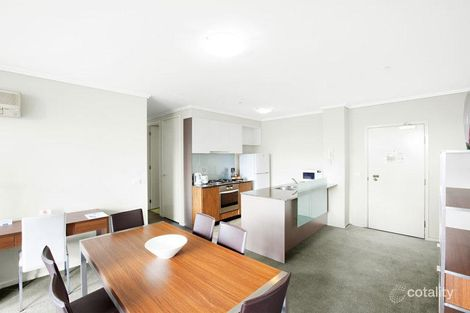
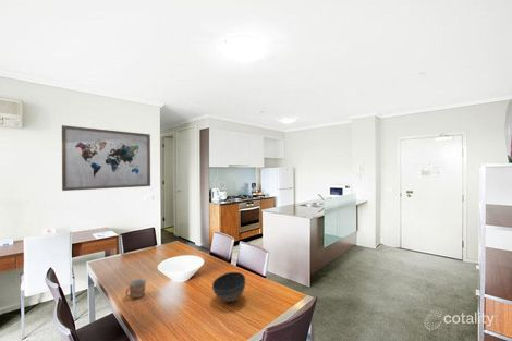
+ wall art (111, 159)
+ bowl (229, 289)
+ mug (135, 290)
